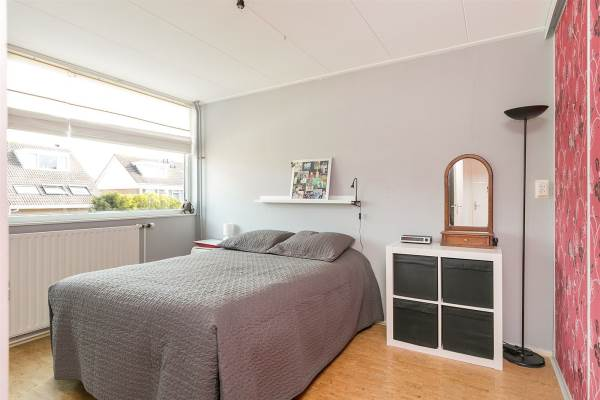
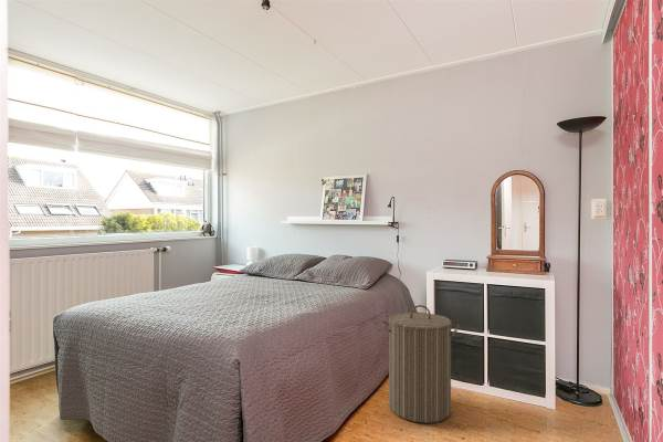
+ laundry hamper (419, 356)
